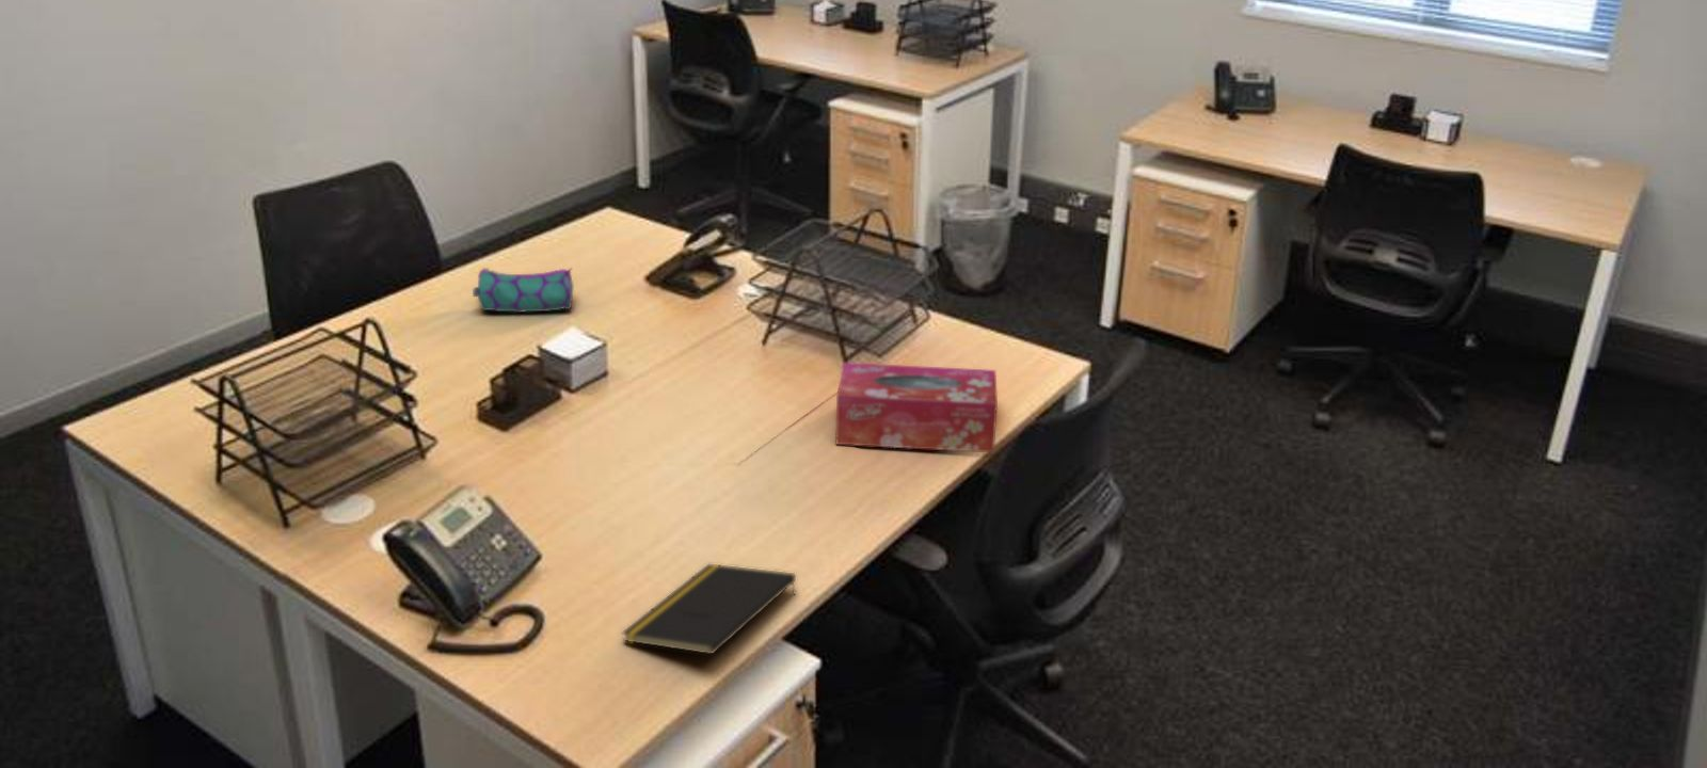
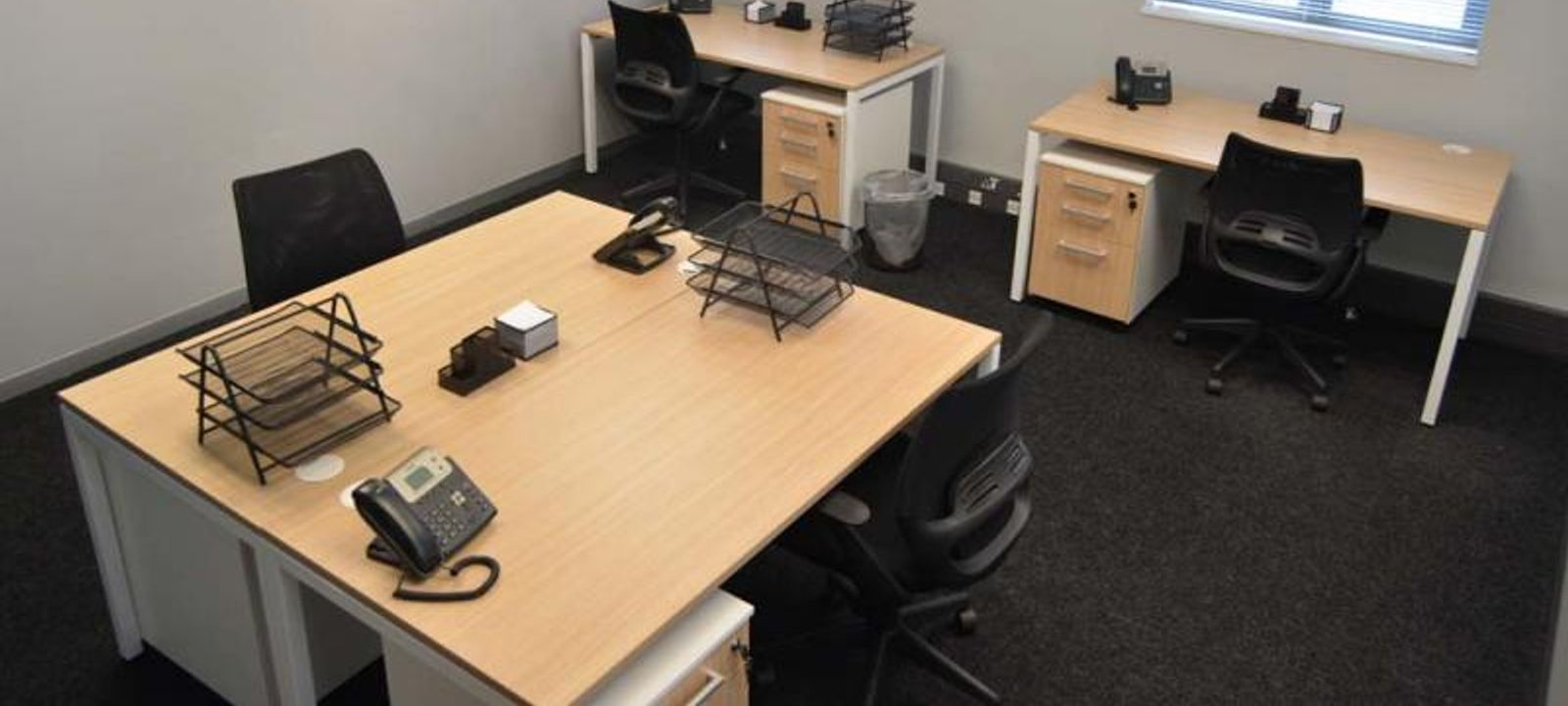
- pencil case (525, 289)
- notepad (711, 606)
- tissue box (917, 407)
